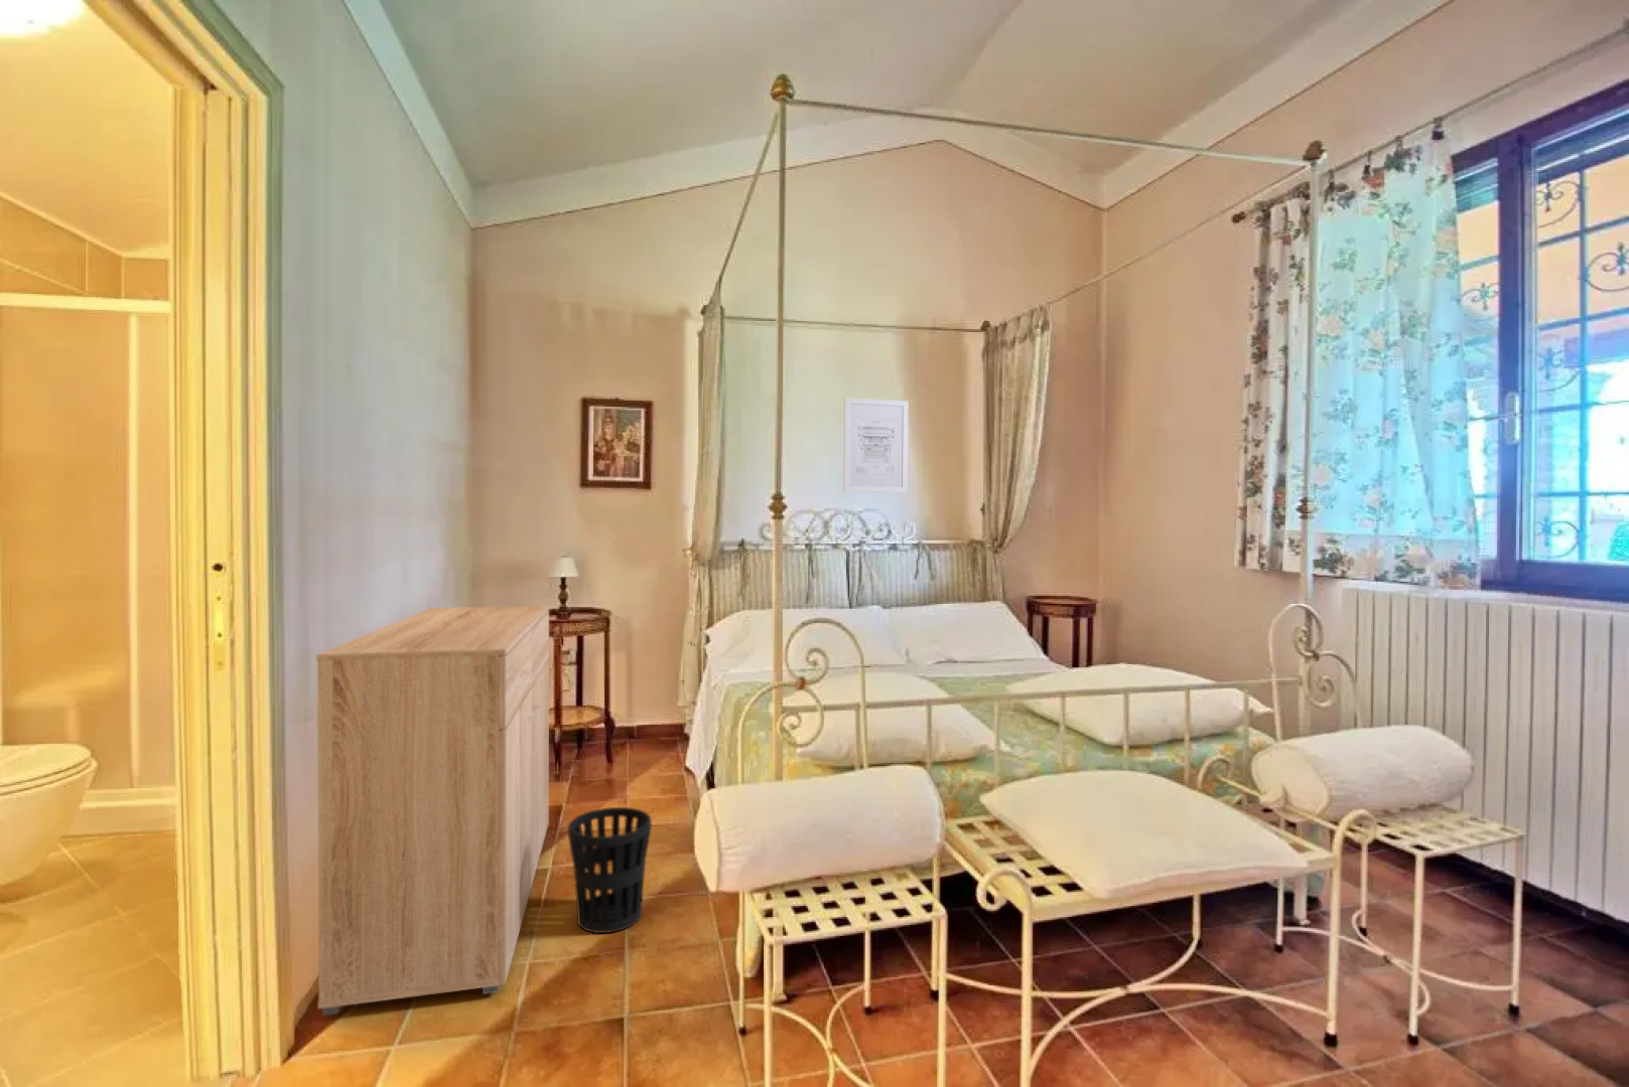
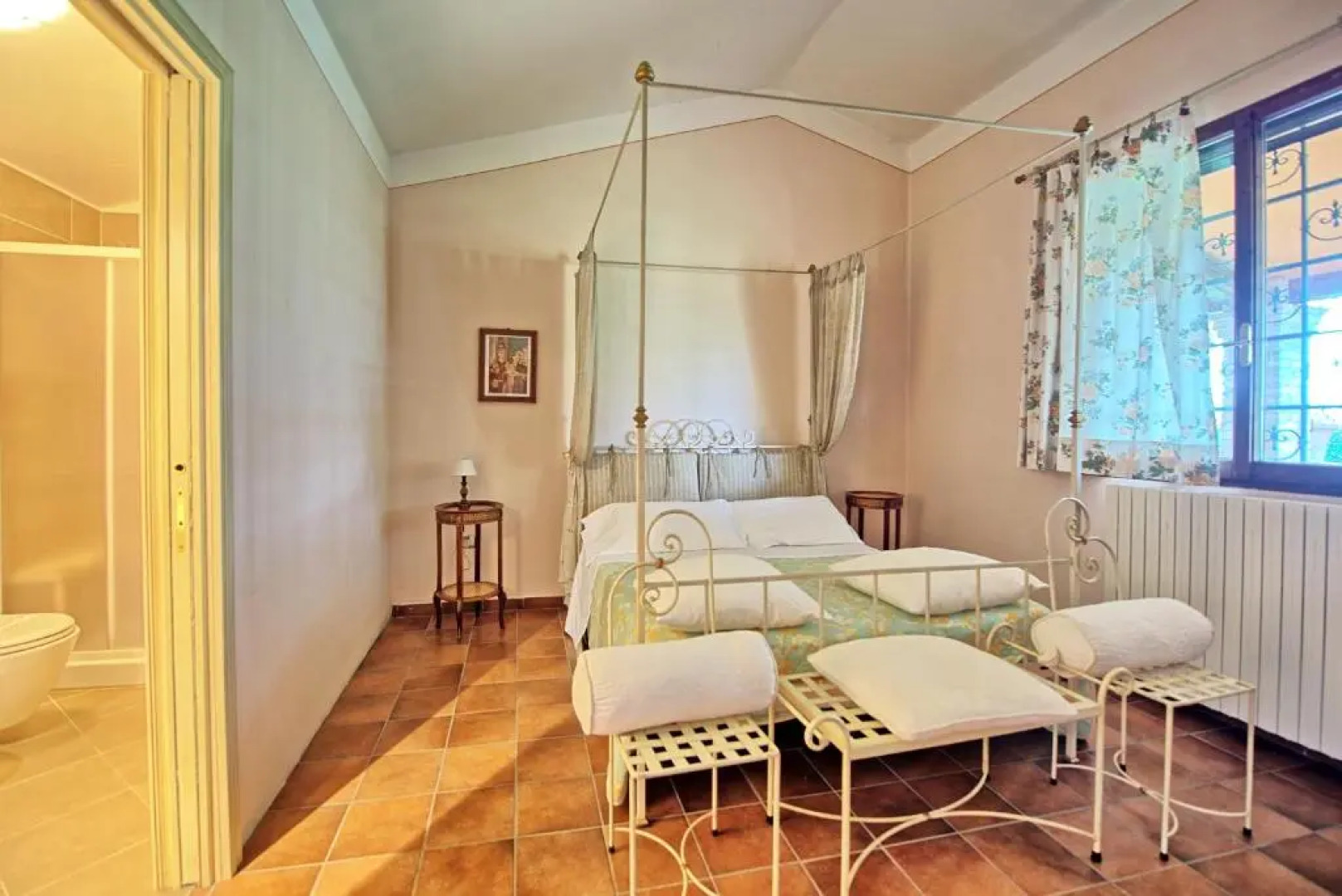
- wastebasket (612, 869)
- dresser (464, 762)
- wall art (875, 446)
